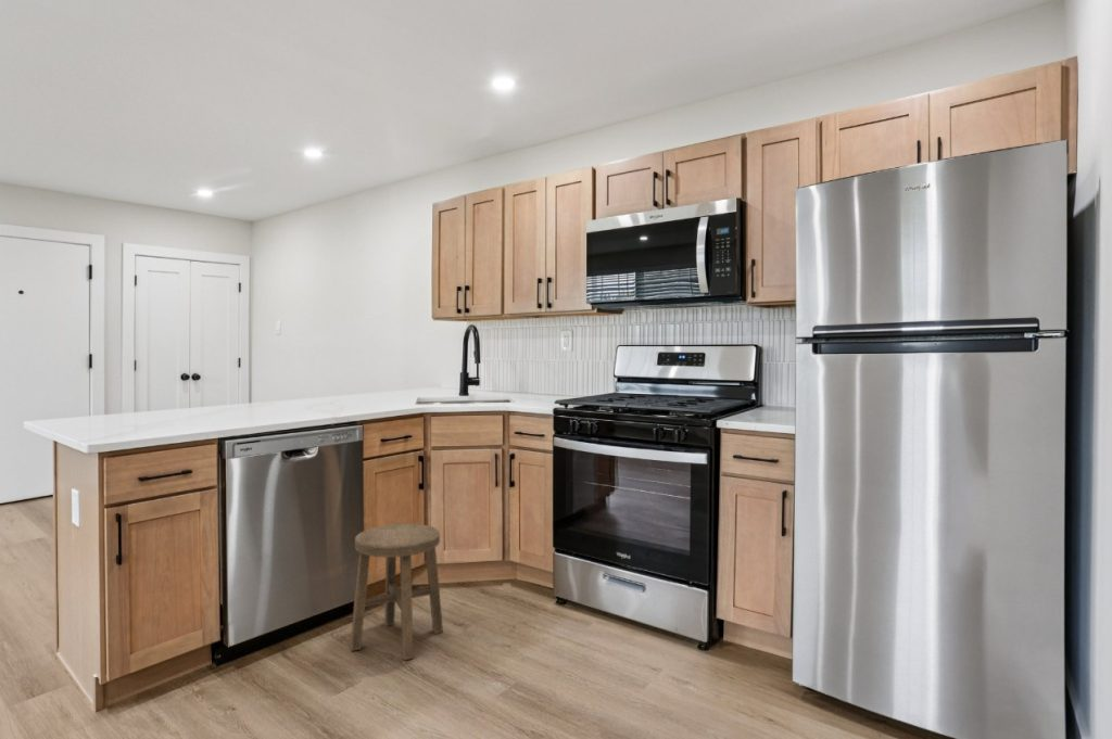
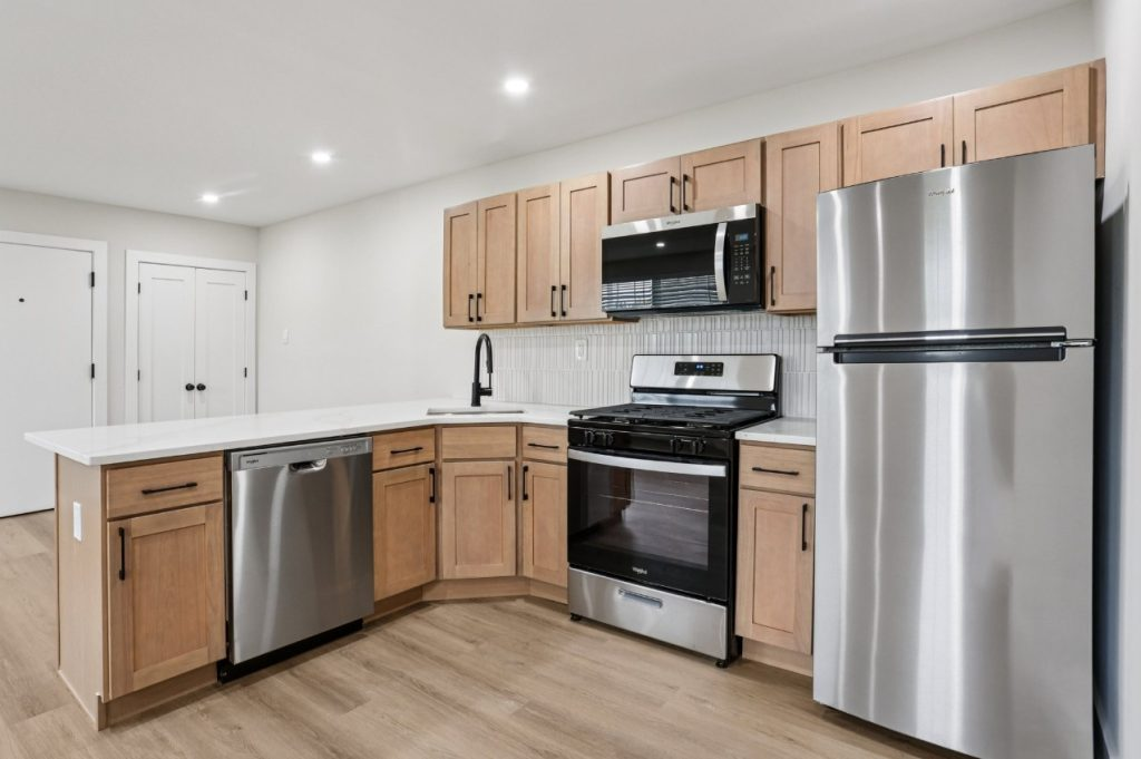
- stool (397, 587)
